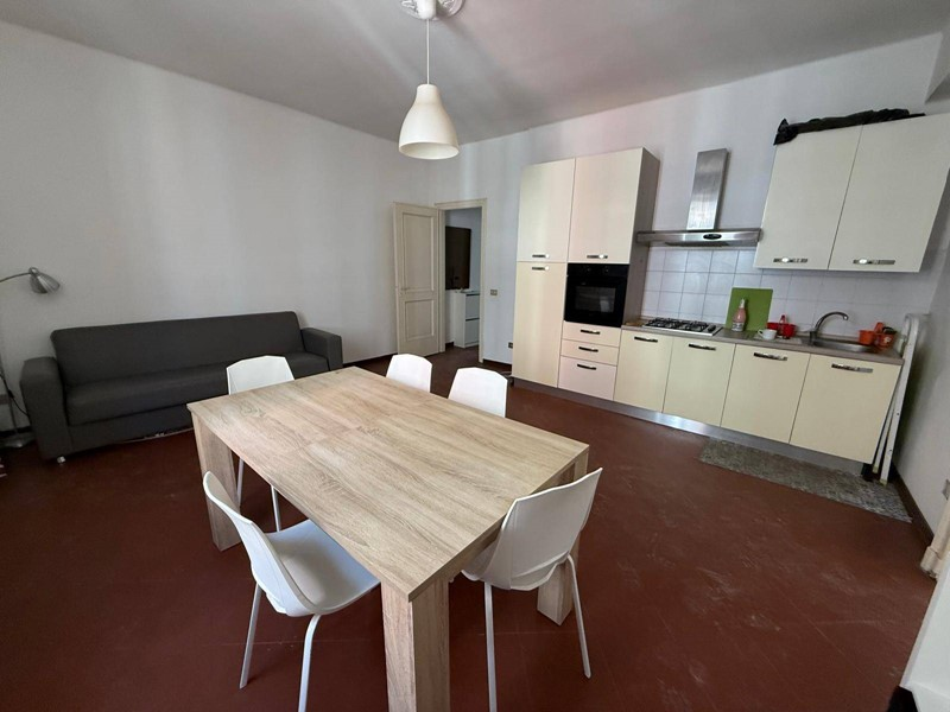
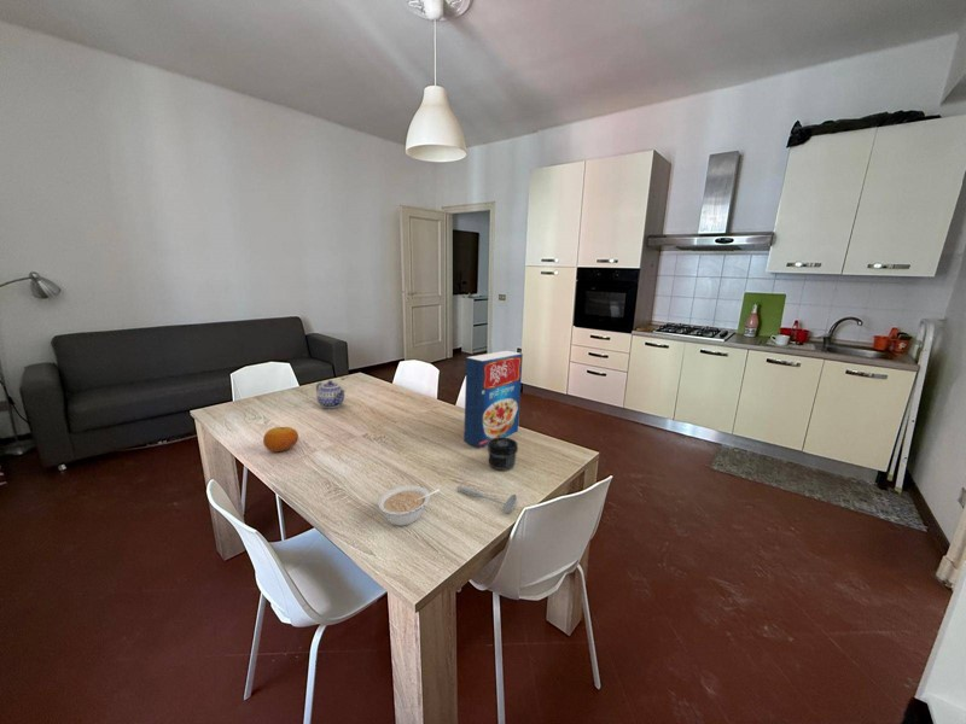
+ jar (501, 454)
+ spoon (484, 495)
+ legume (406, 504)
+ fruit (280, 438)
+ cereal box (493, 396)
+ teapot (330, 392)
